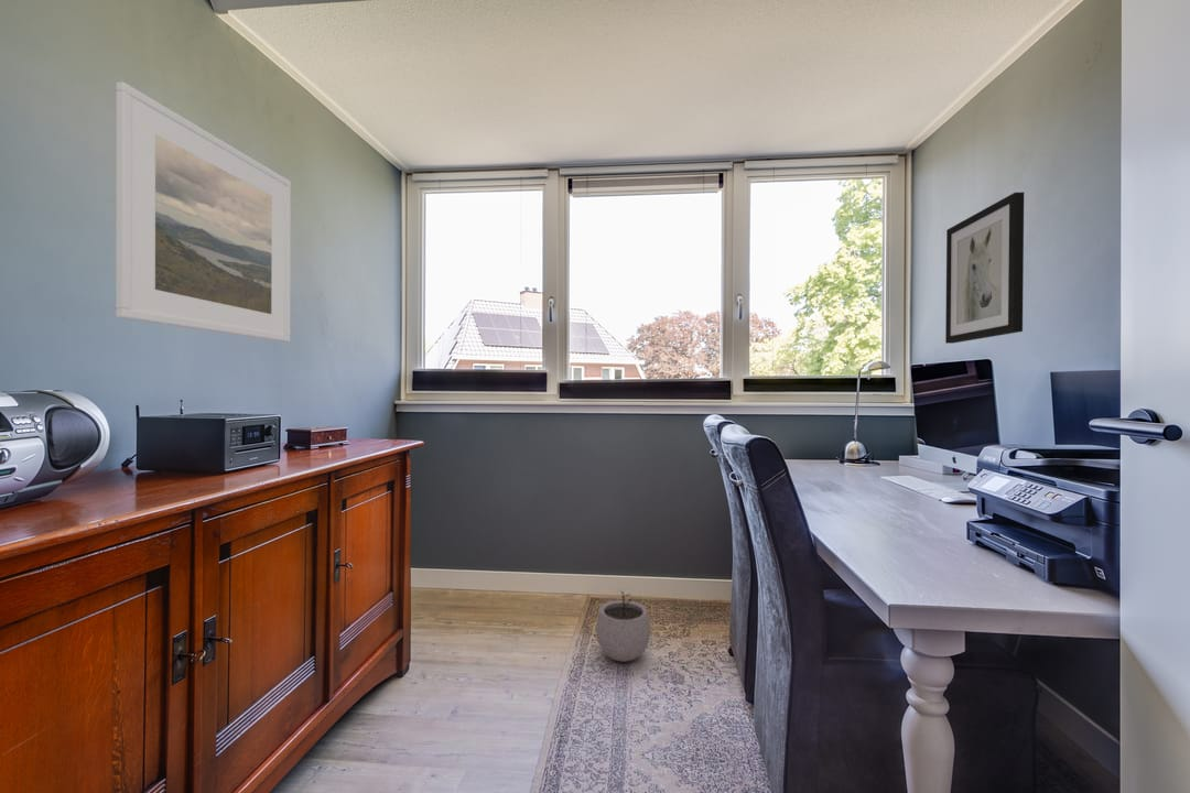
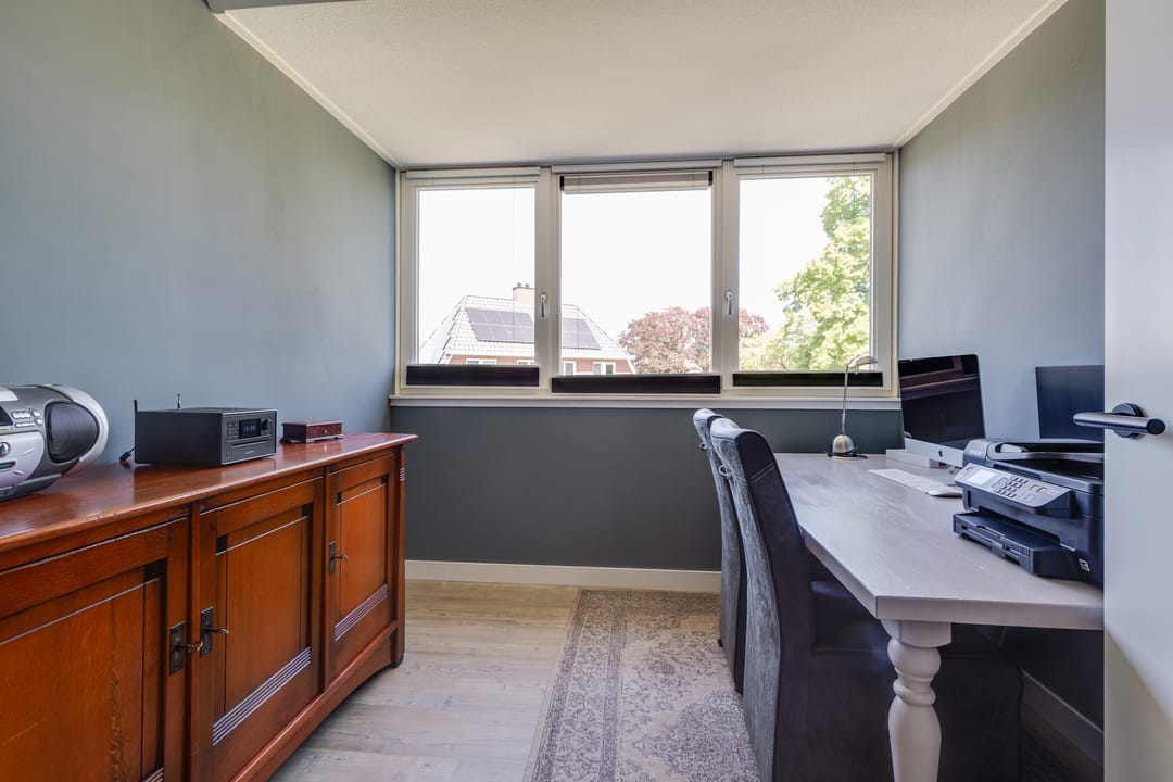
- plant pot (623, 622)
- wall art (981, 275)
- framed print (219, 236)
